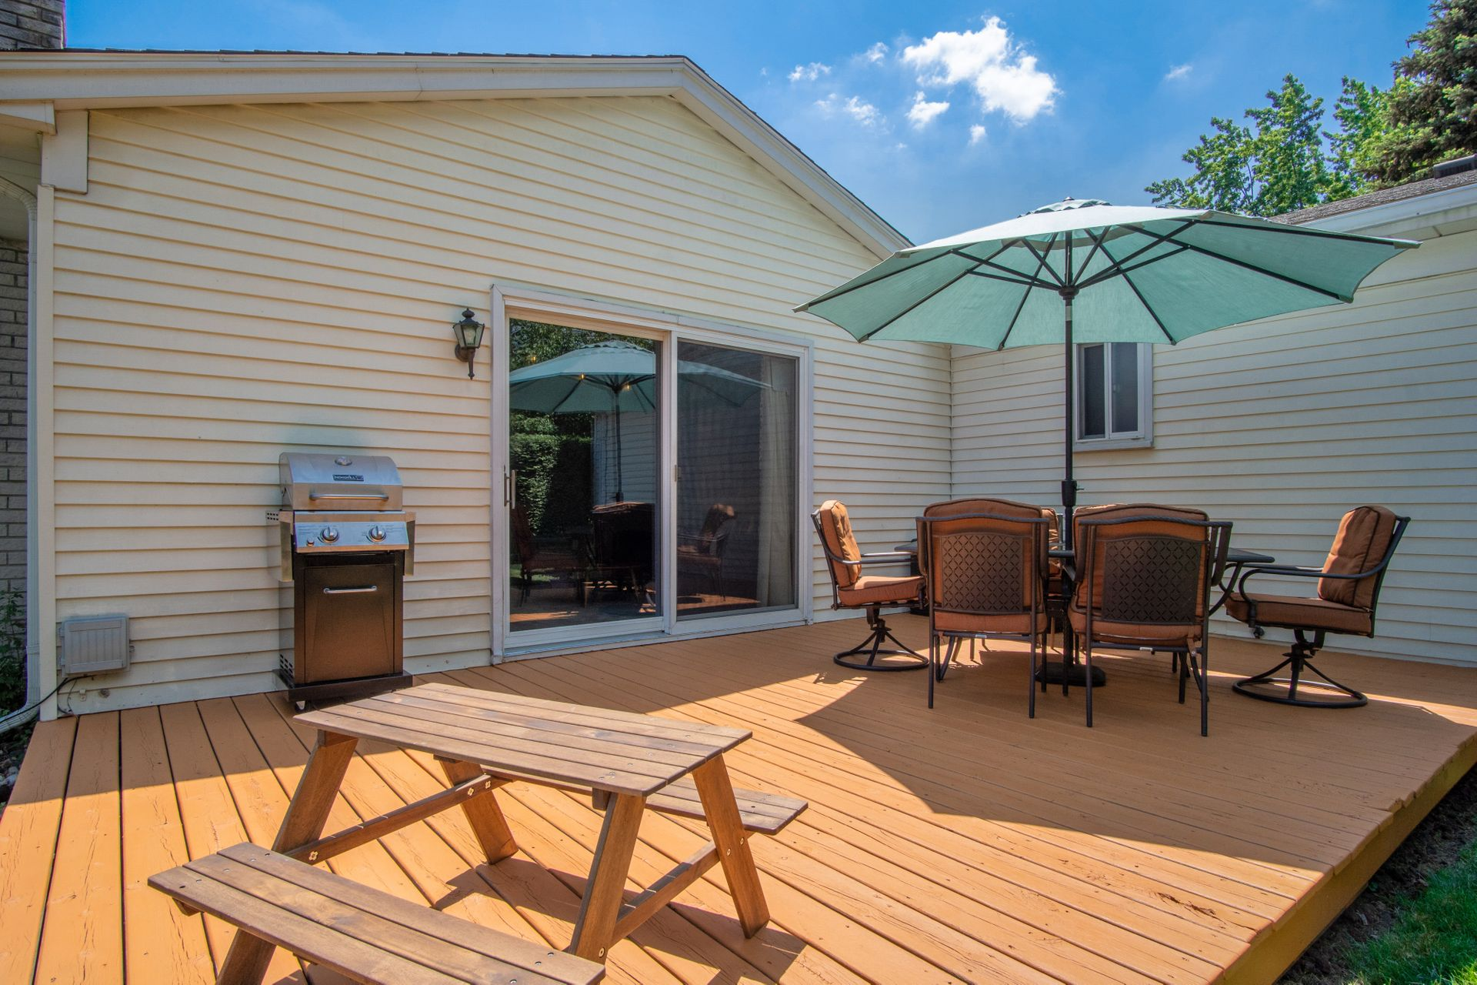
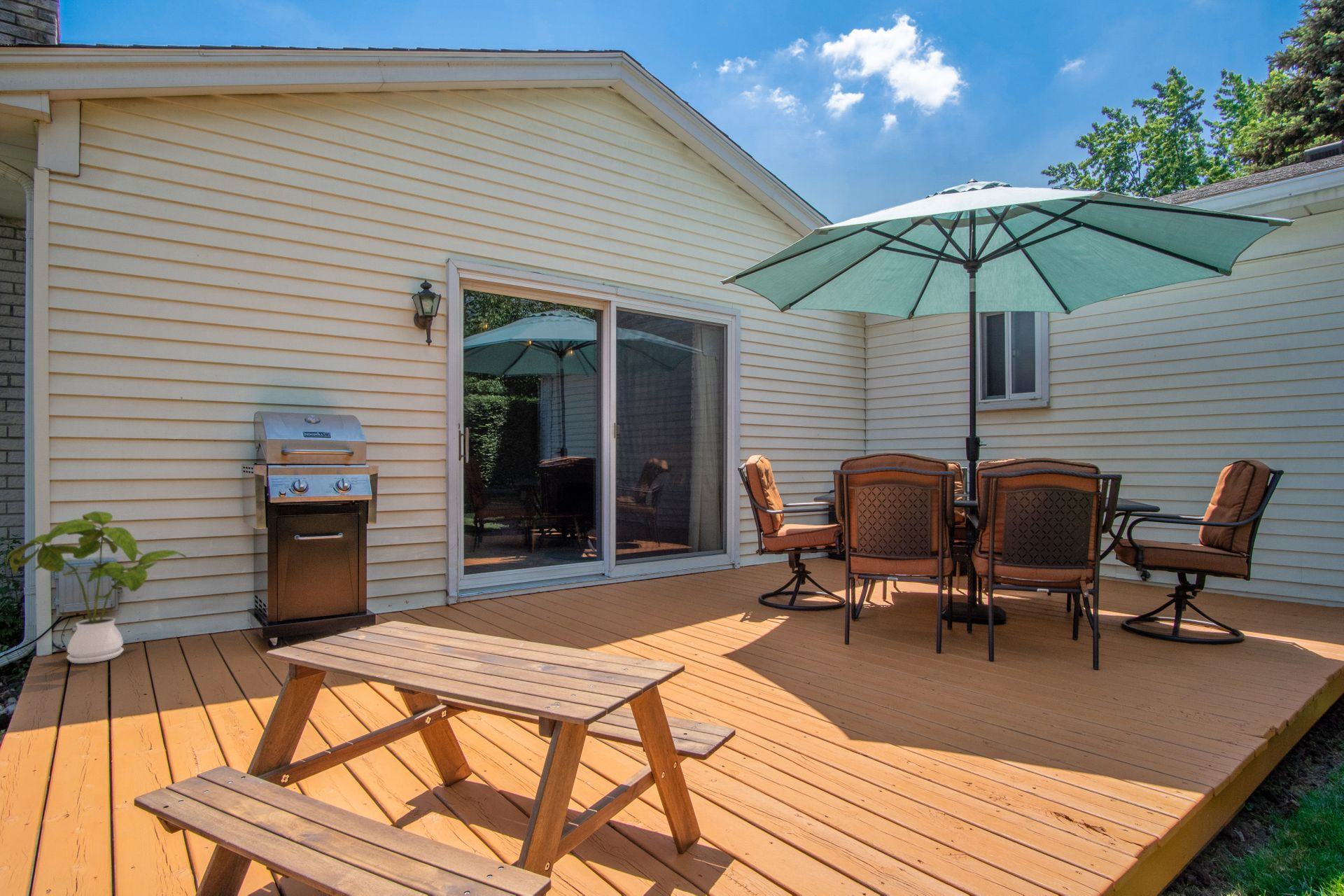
+ house plant (99, 585)
